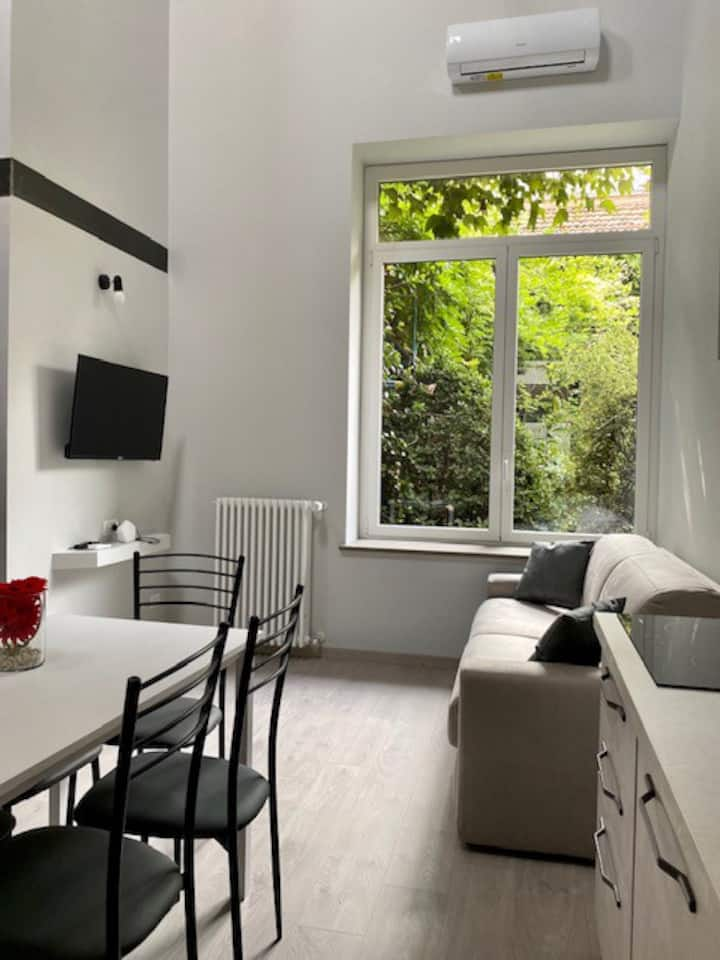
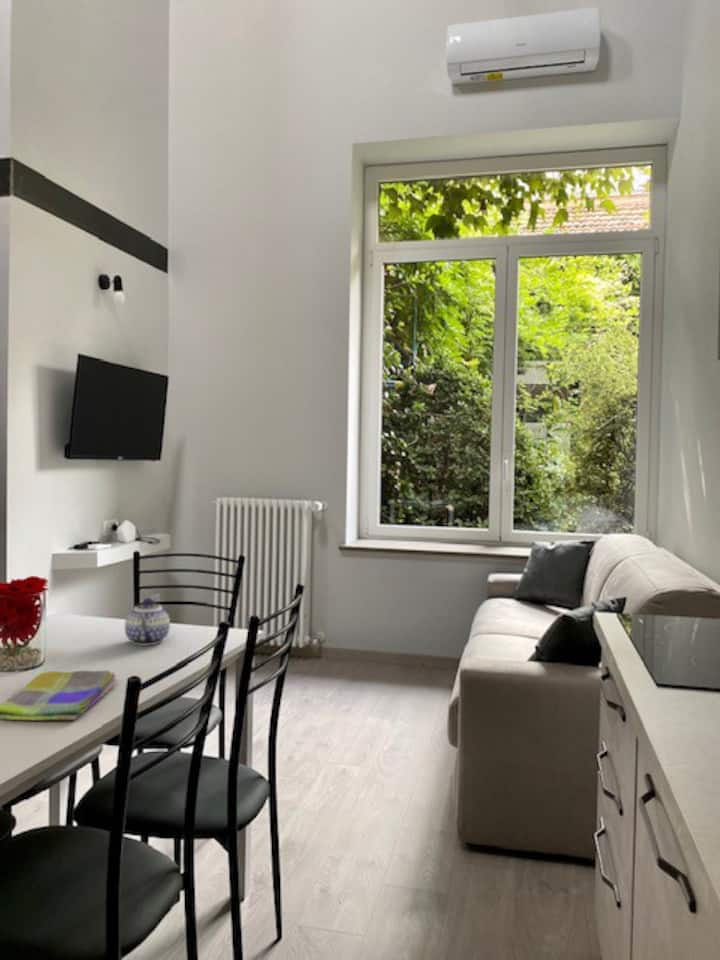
+ dish towel (57, 693)
+ teapot (147, 620)
